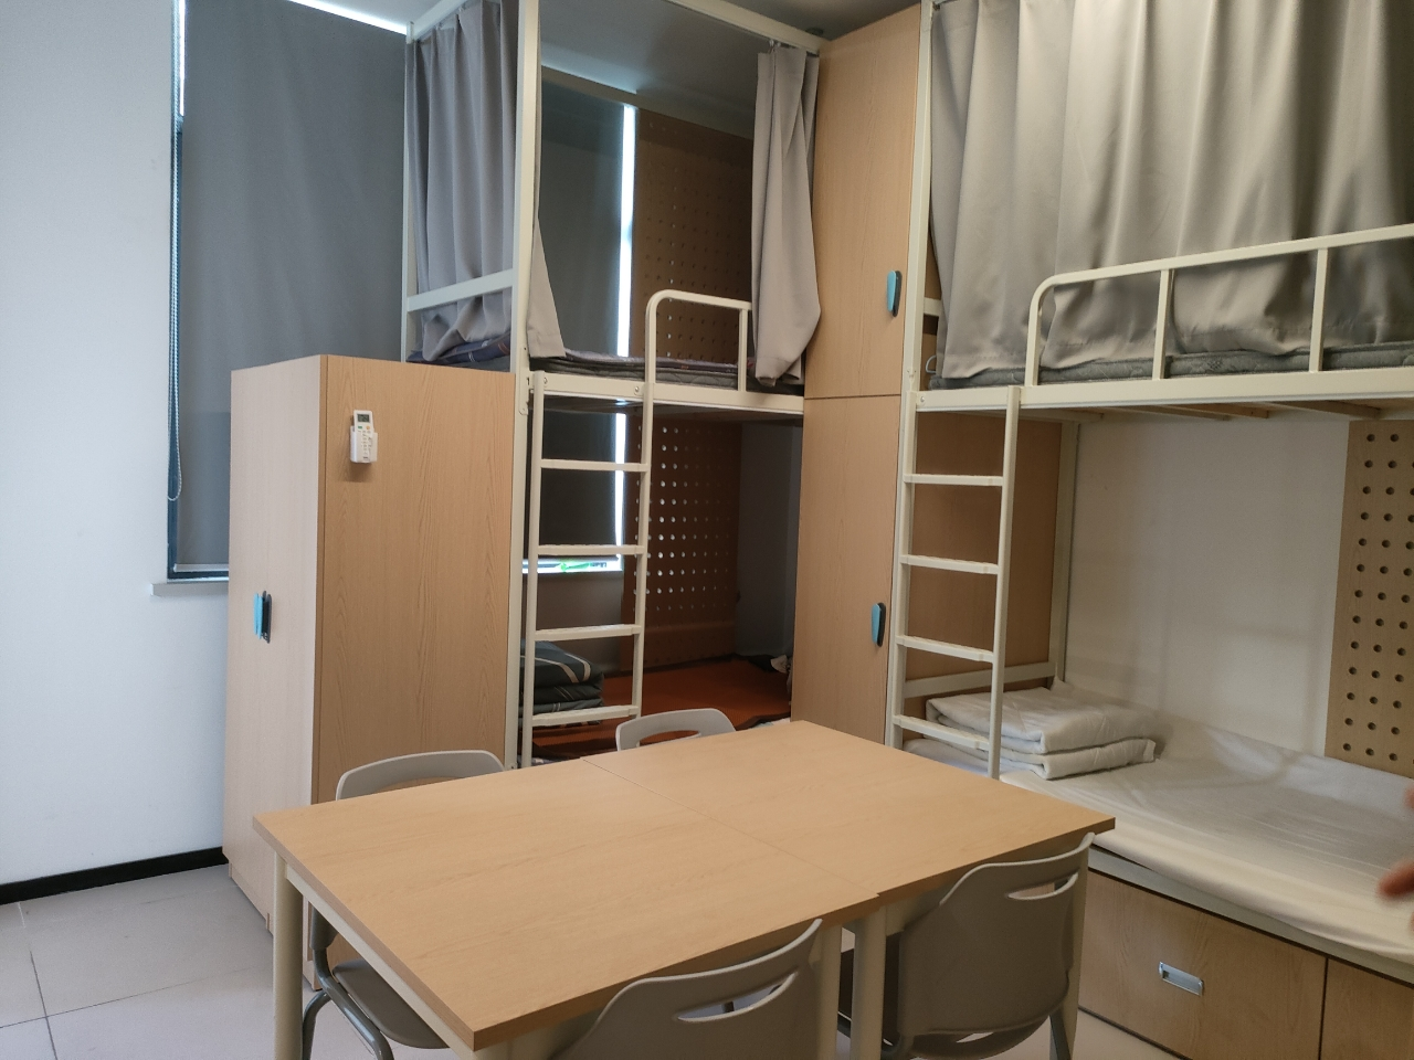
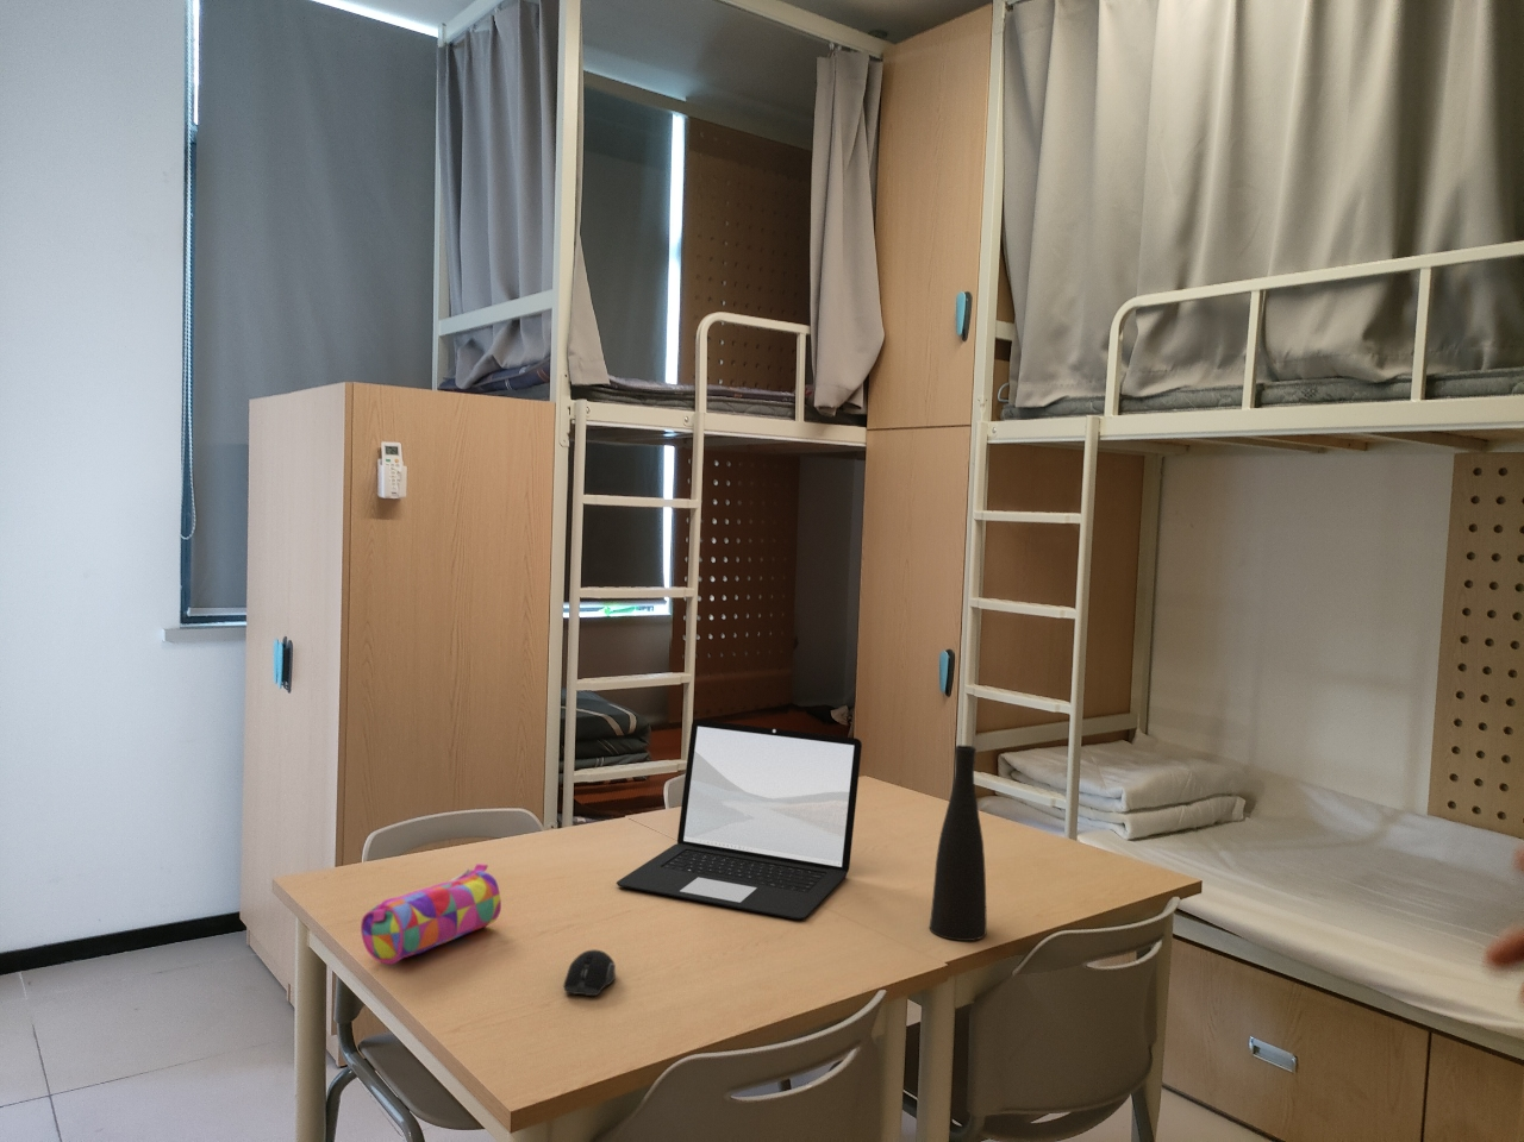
+ pencil case (434, 913)
+ laptop (742, 810)
+ vase (962, 839)
+ computer mouse (589, 967)
